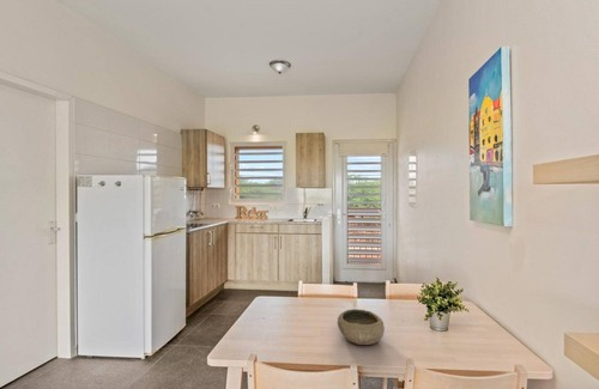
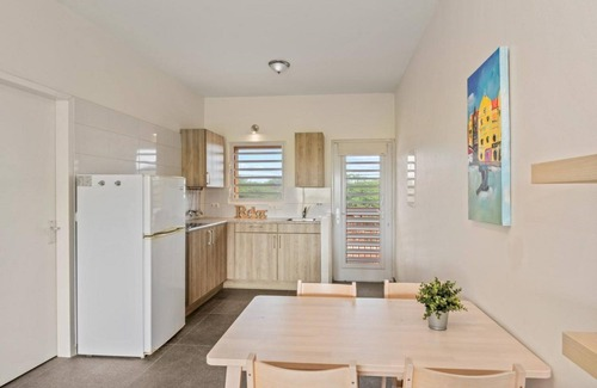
- bowl (361, 327)
